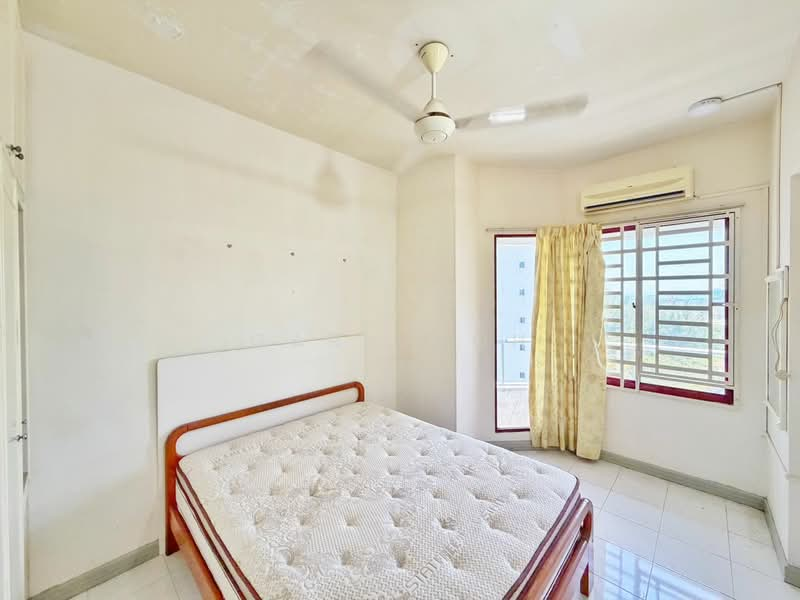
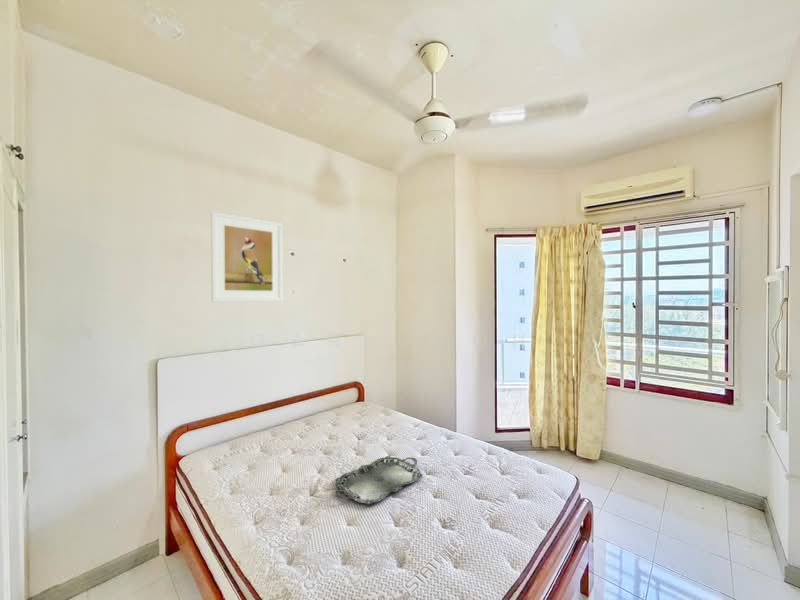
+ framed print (249, 259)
+ serving tray (379, 477)
